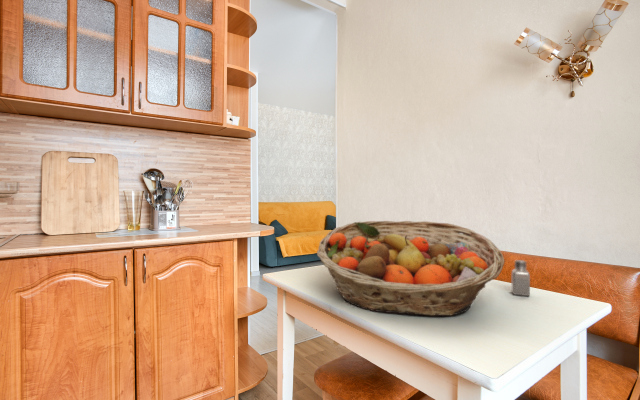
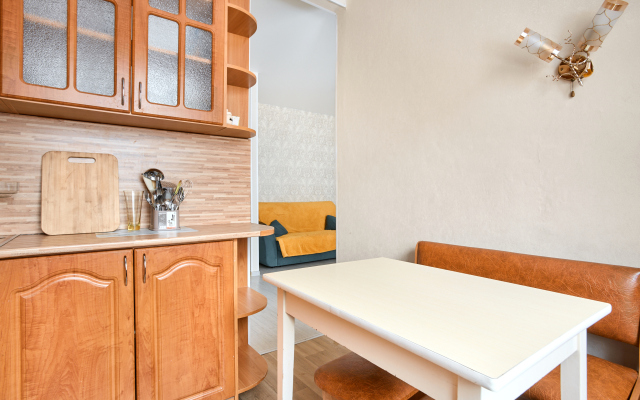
- fruit basket (403, 260)
- saltshaker (520, 277)
